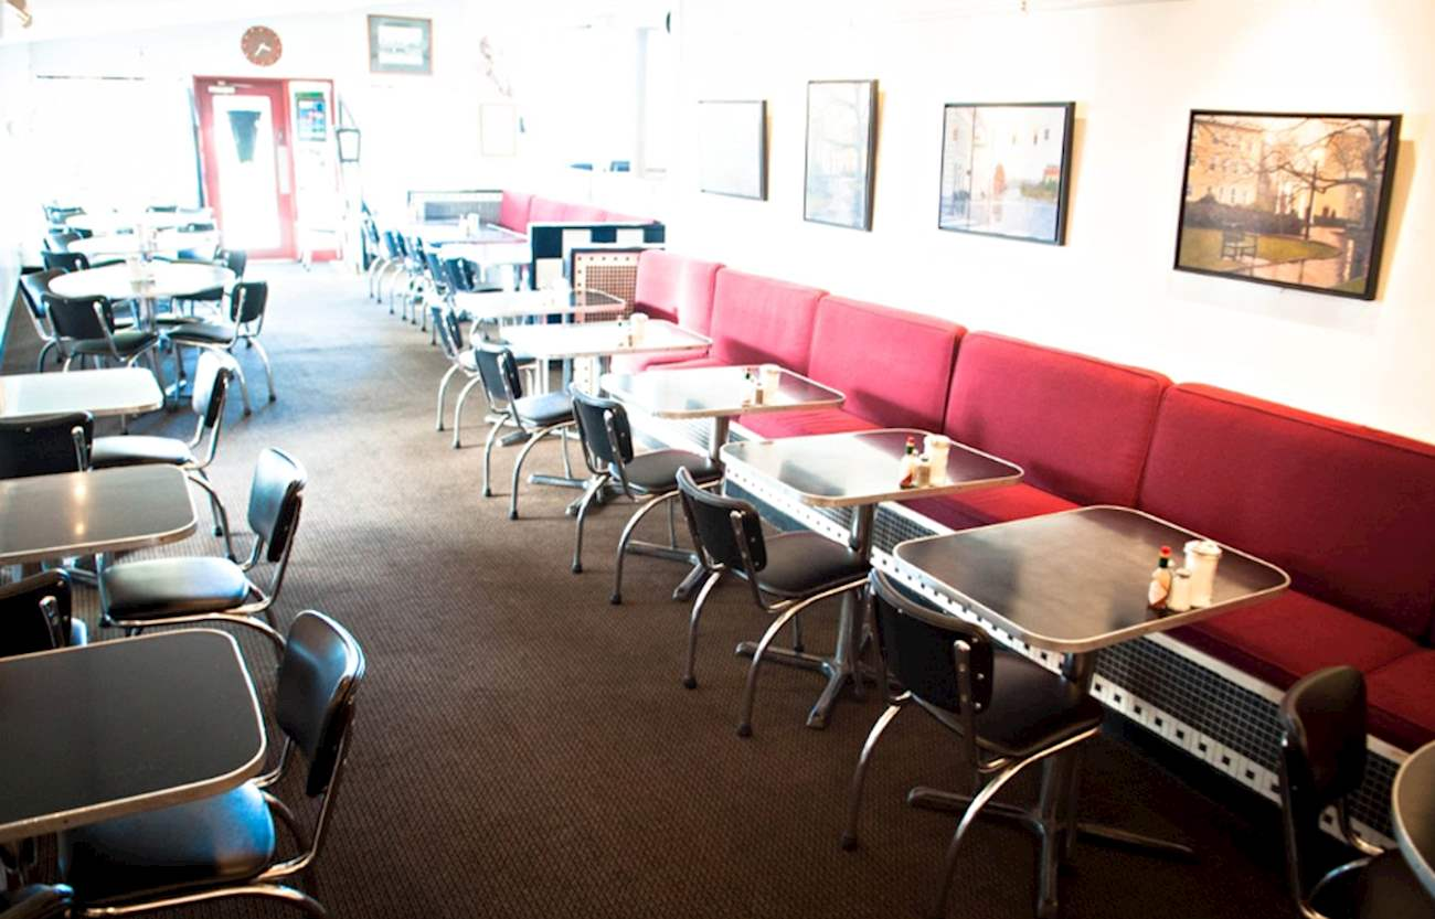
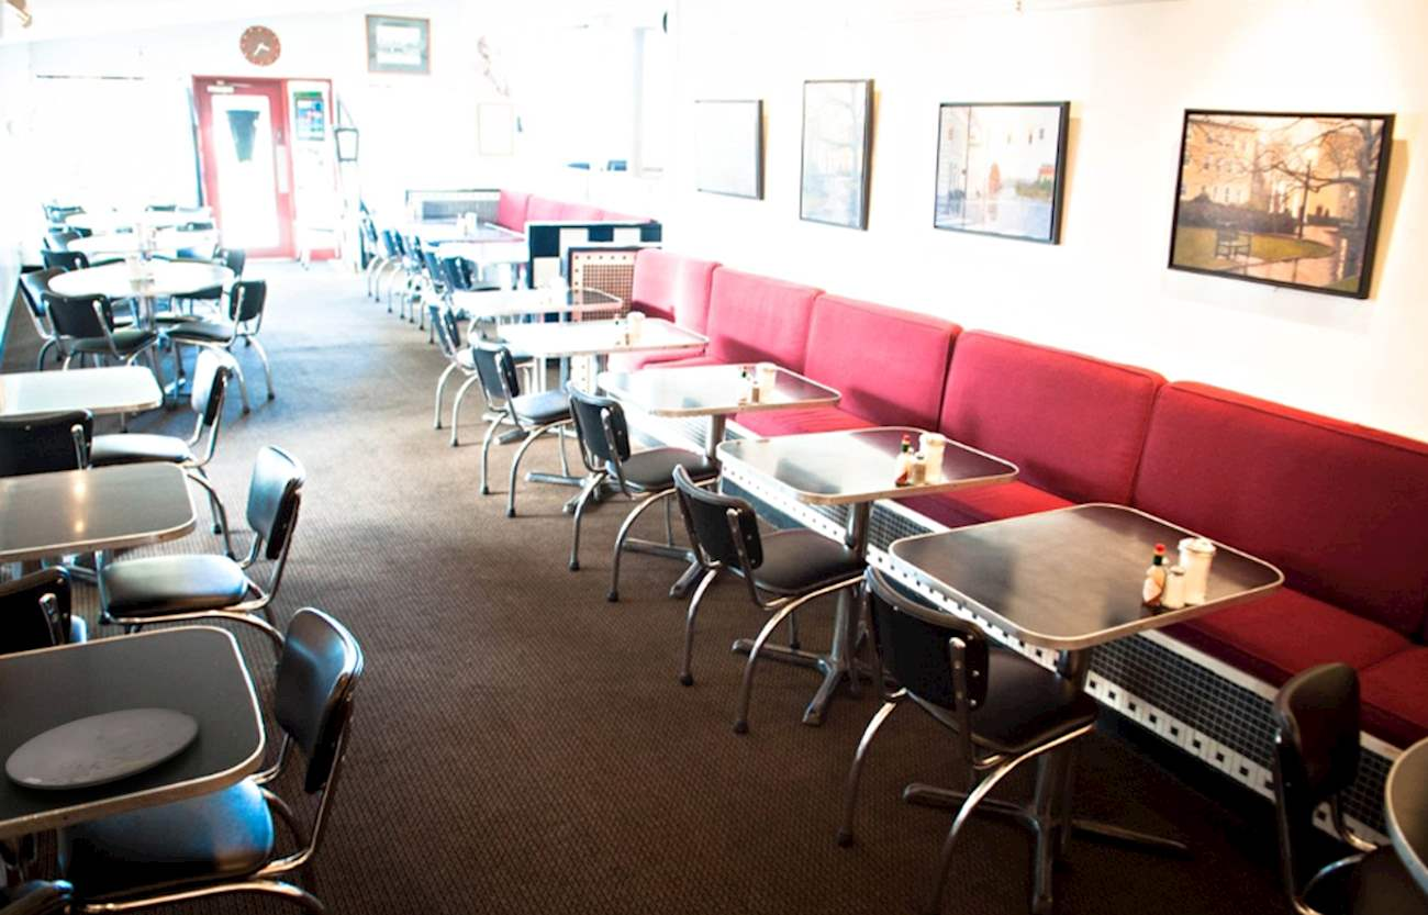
+ plate (105, 745)
